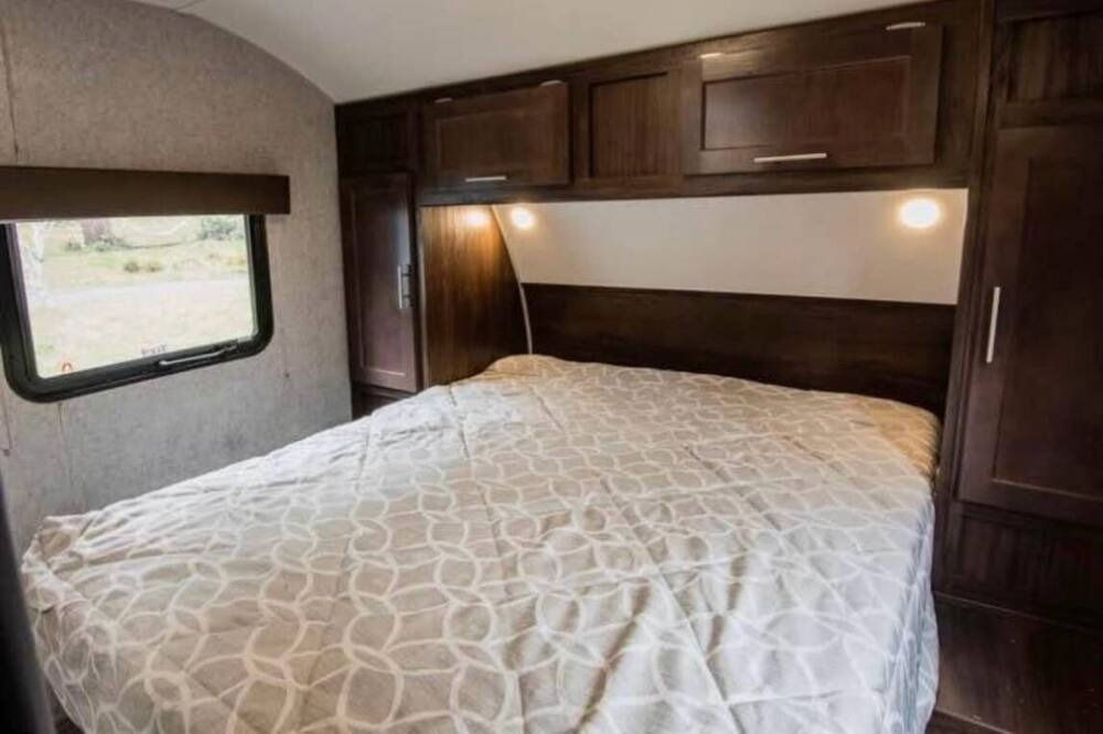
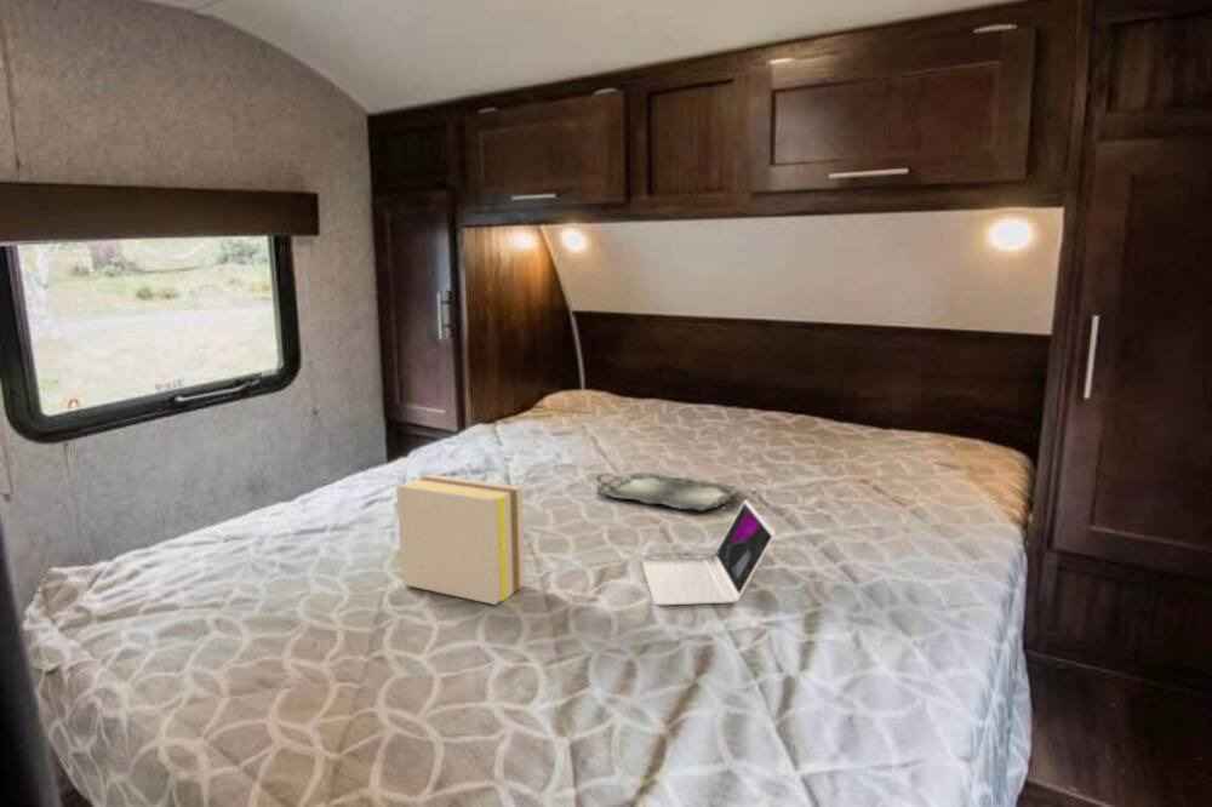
+ serving tray (667, 490)
+ book (461, 536)
+ laptop (704, 557)
